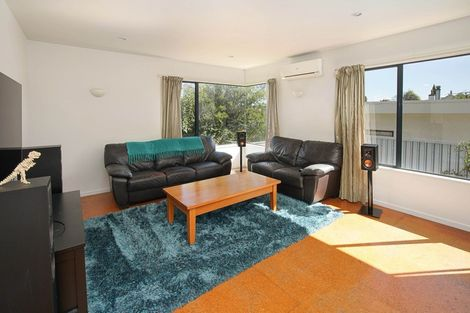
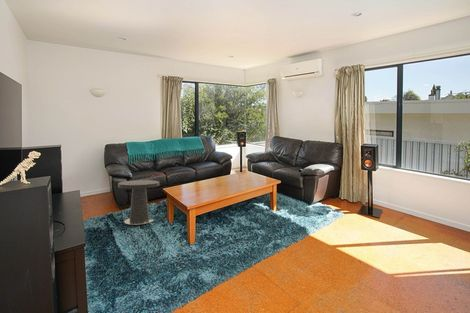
+ side table (139, 201)
